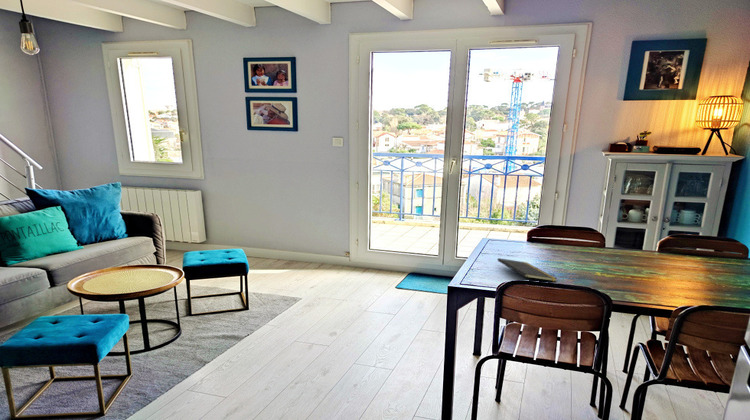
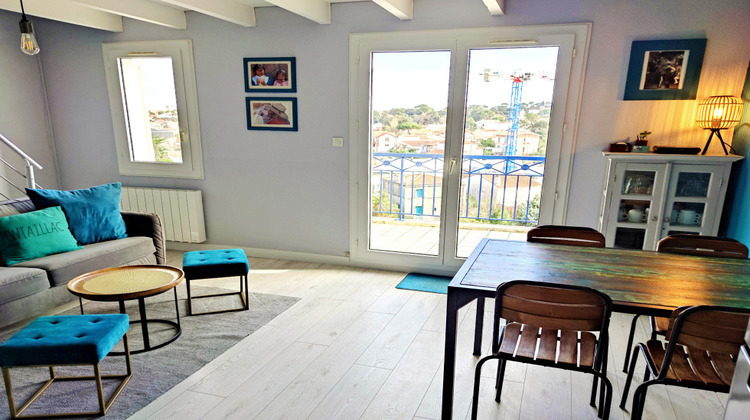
- notepad (525, 269)
